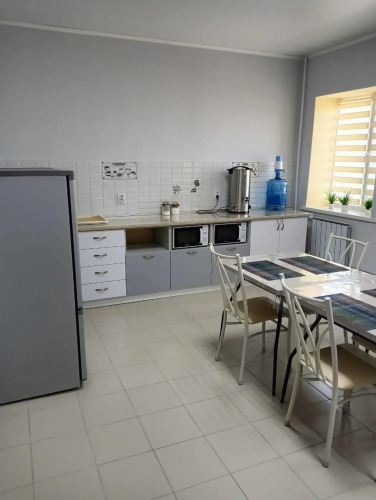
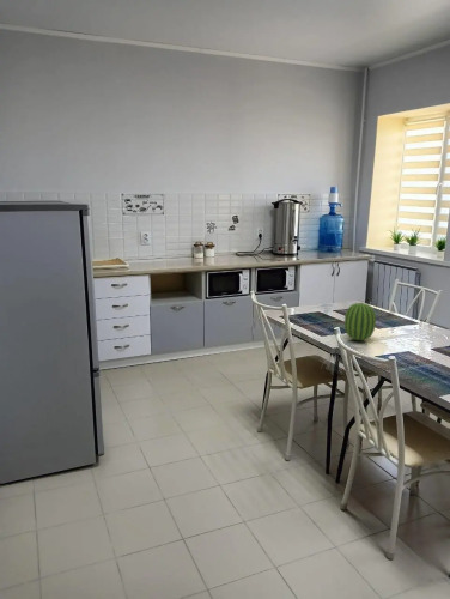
+ fruit (359, 320)
